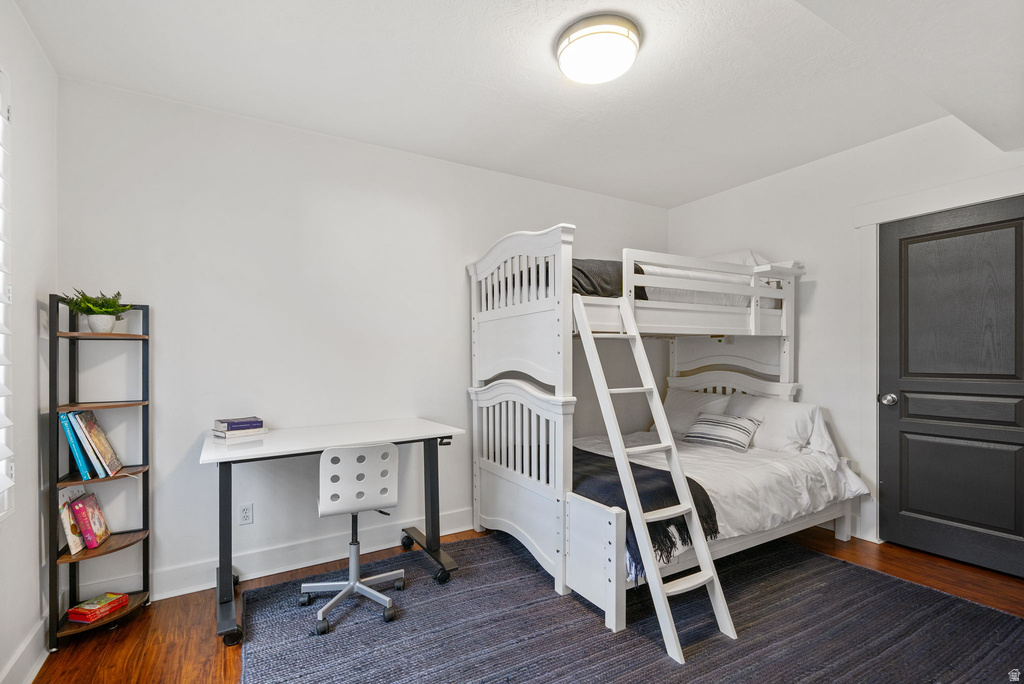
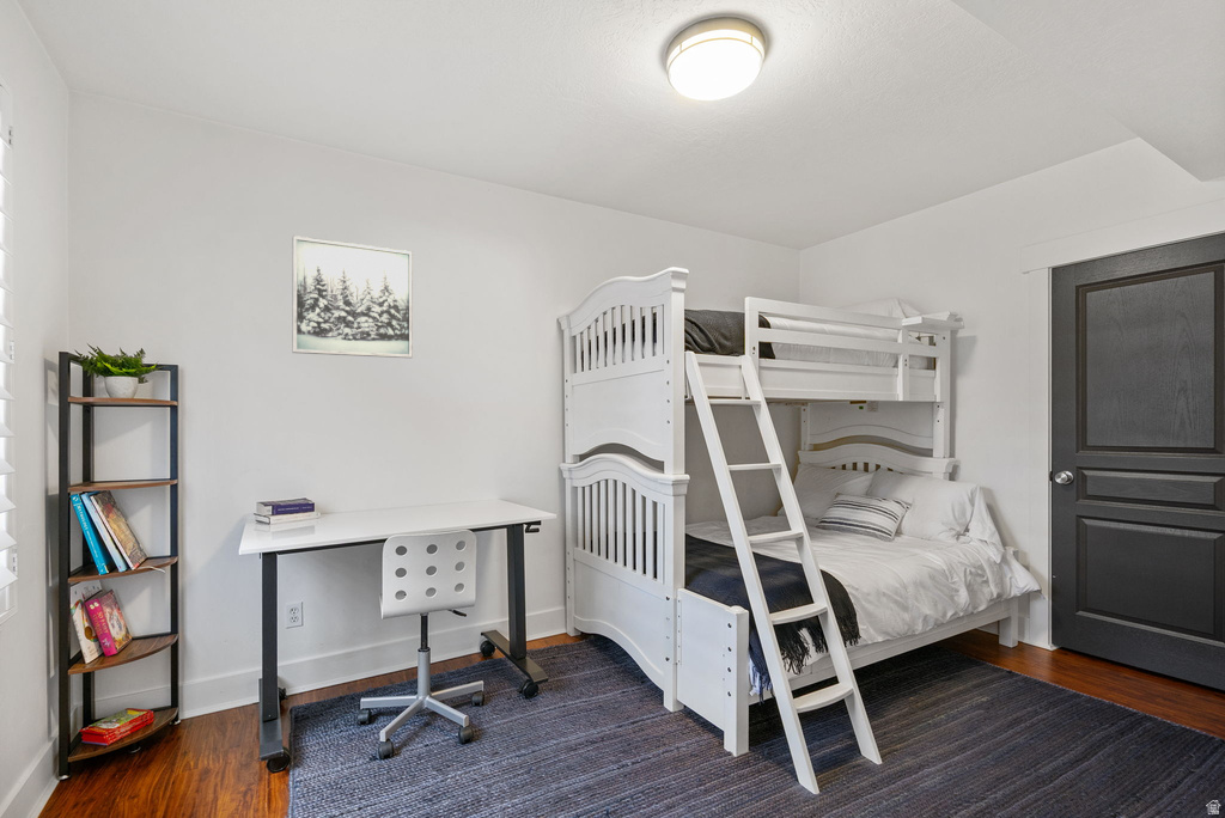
+ wall art (354, 299)
